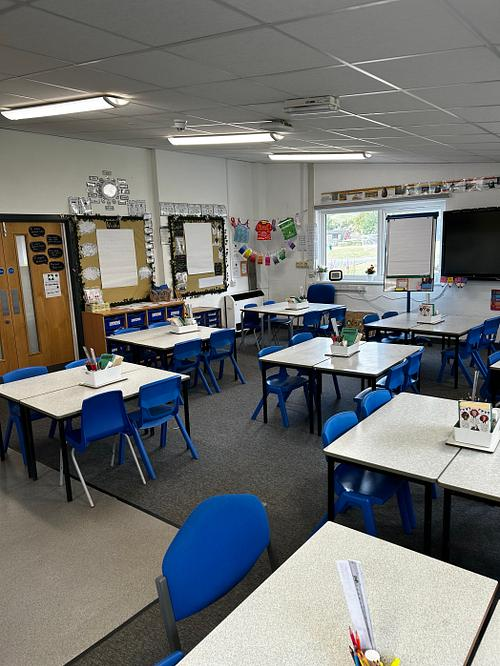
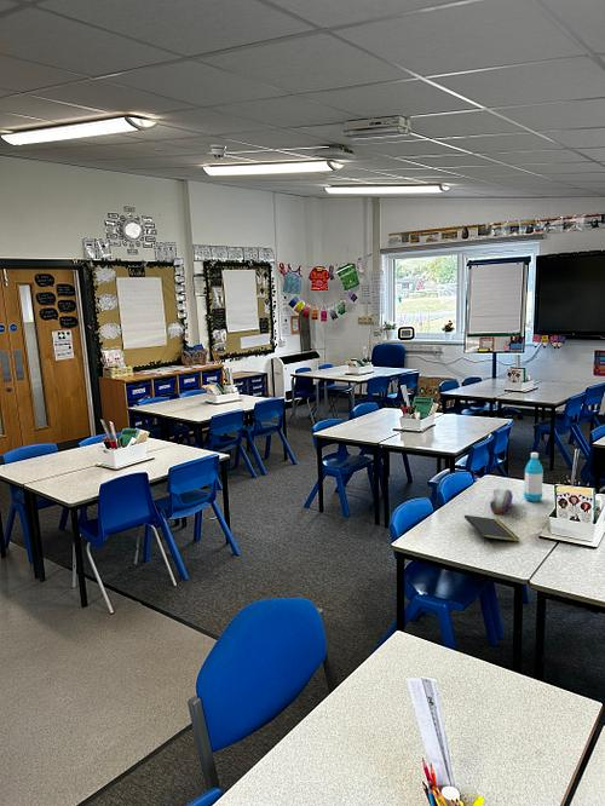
+ notepad (490, 528)
+ water bottle (534, 476)
+ pencil case (501, 500)
